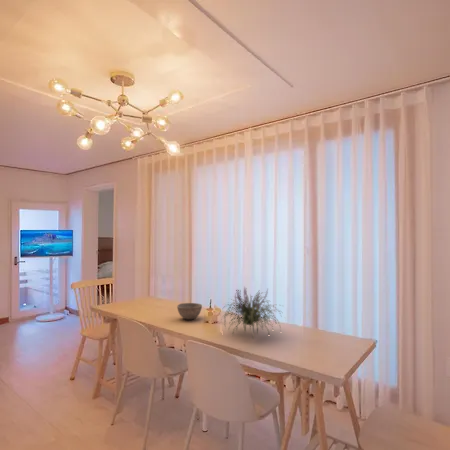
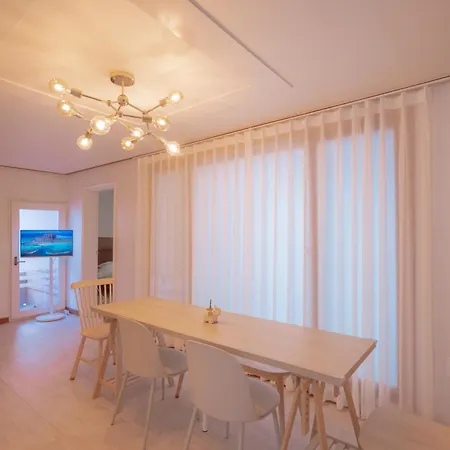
- bowl (189, 311)
- plant (253, 309)
